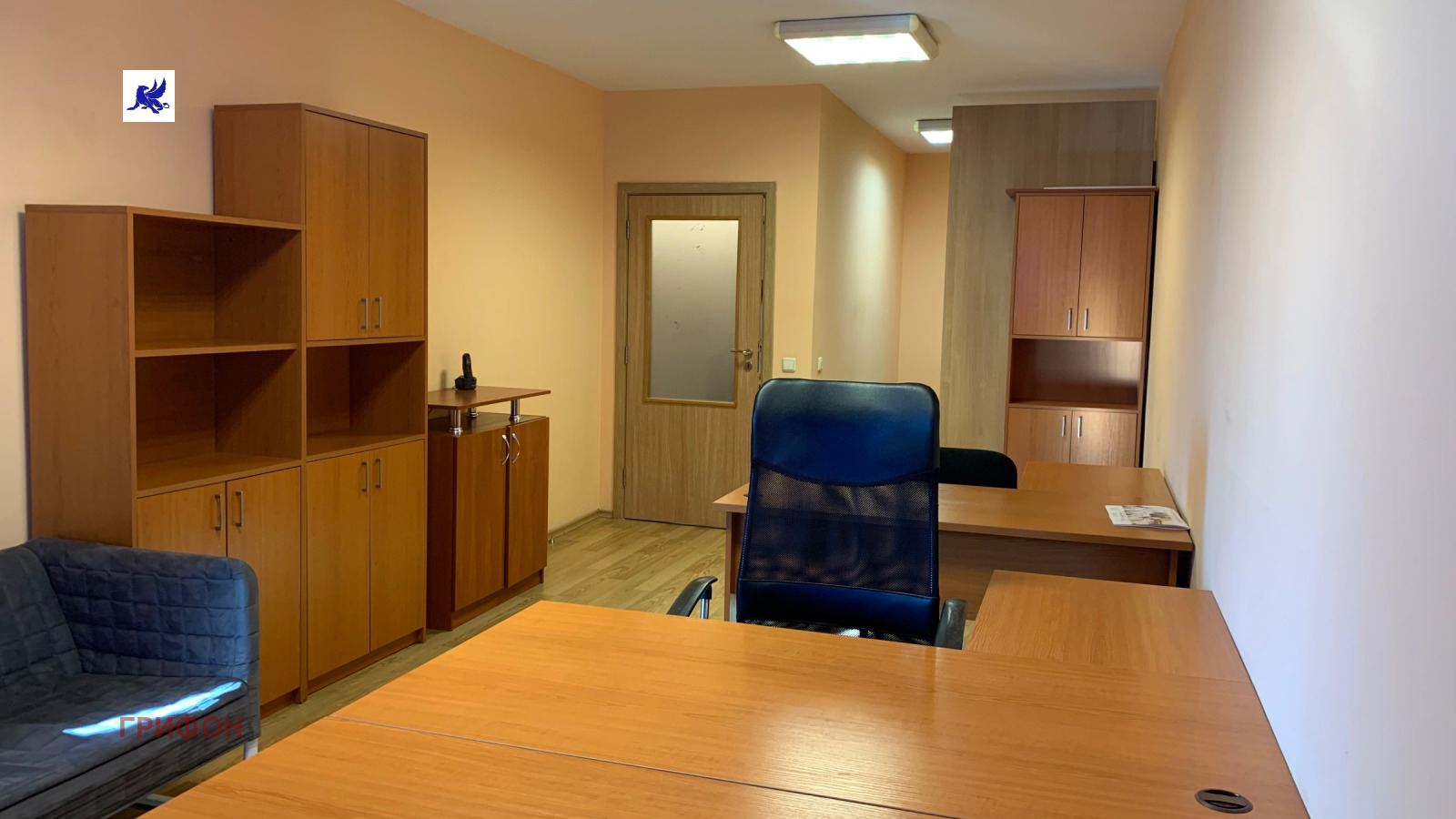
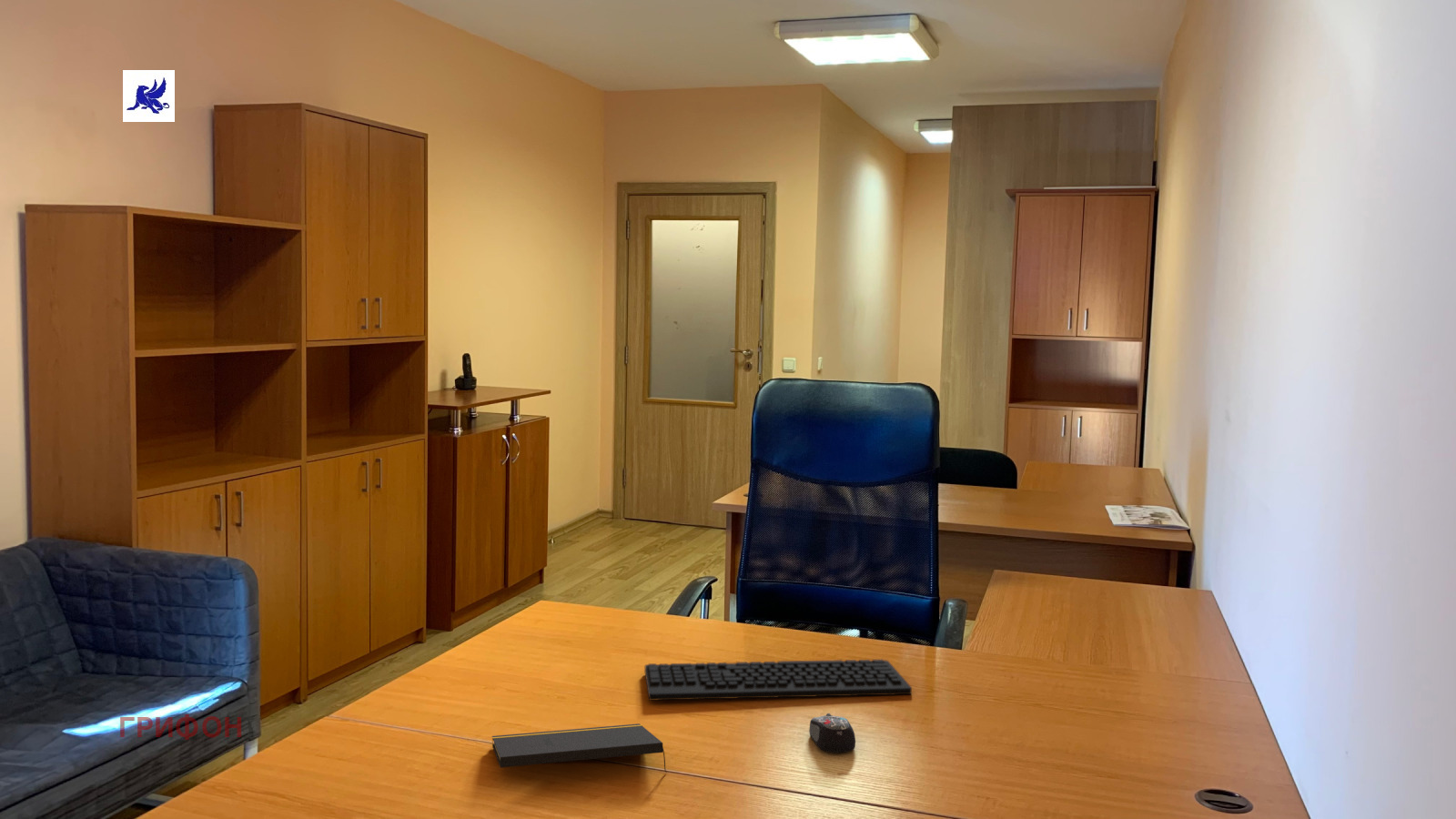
+ keyboard (774, 677)
+ notepad (574, 743)
+ computer mouse (833, 728)
